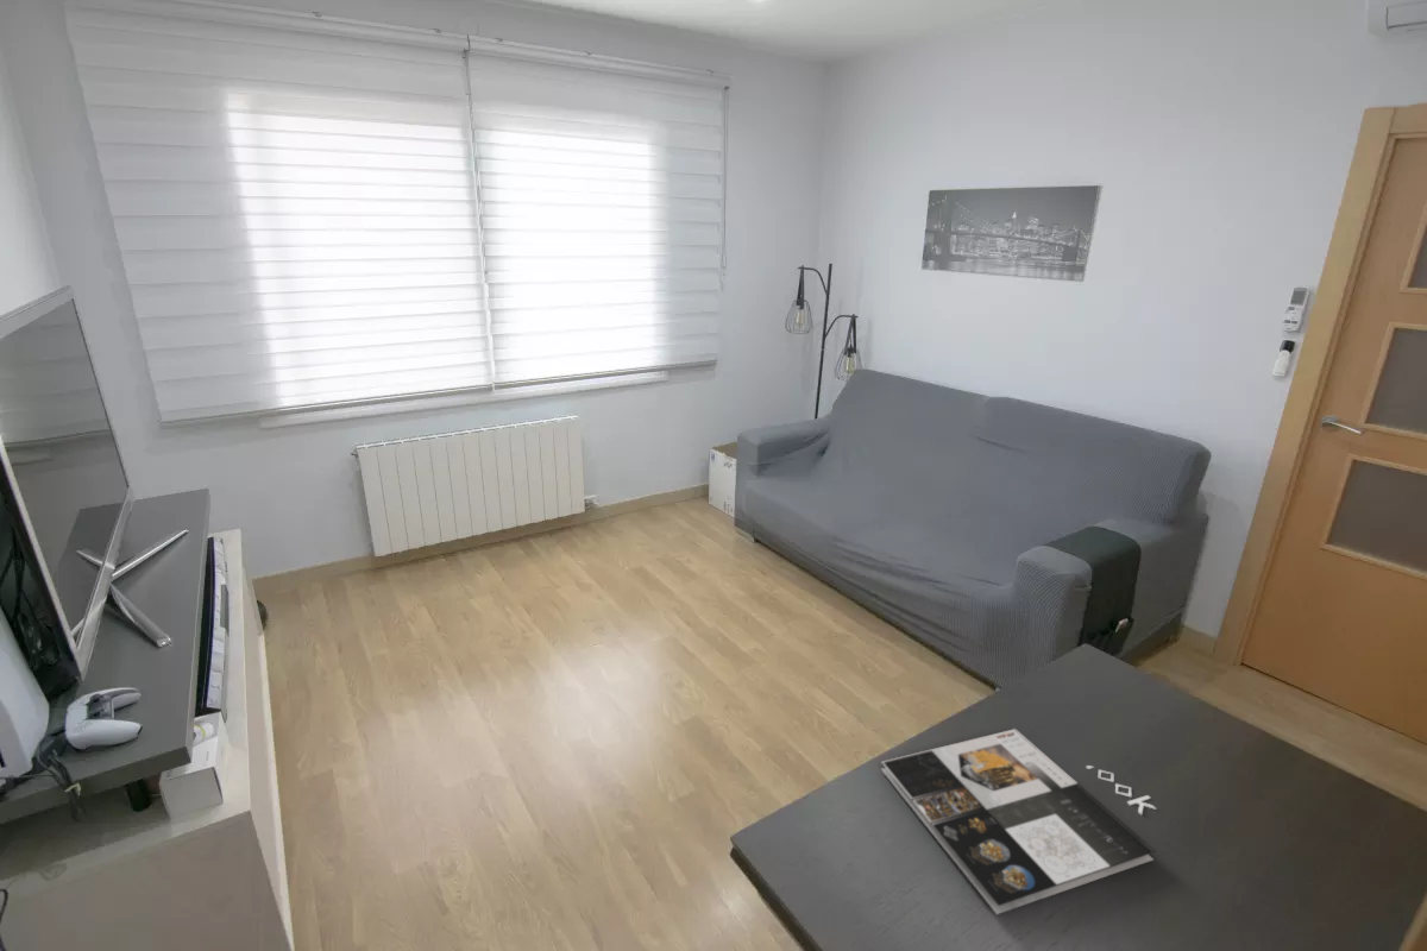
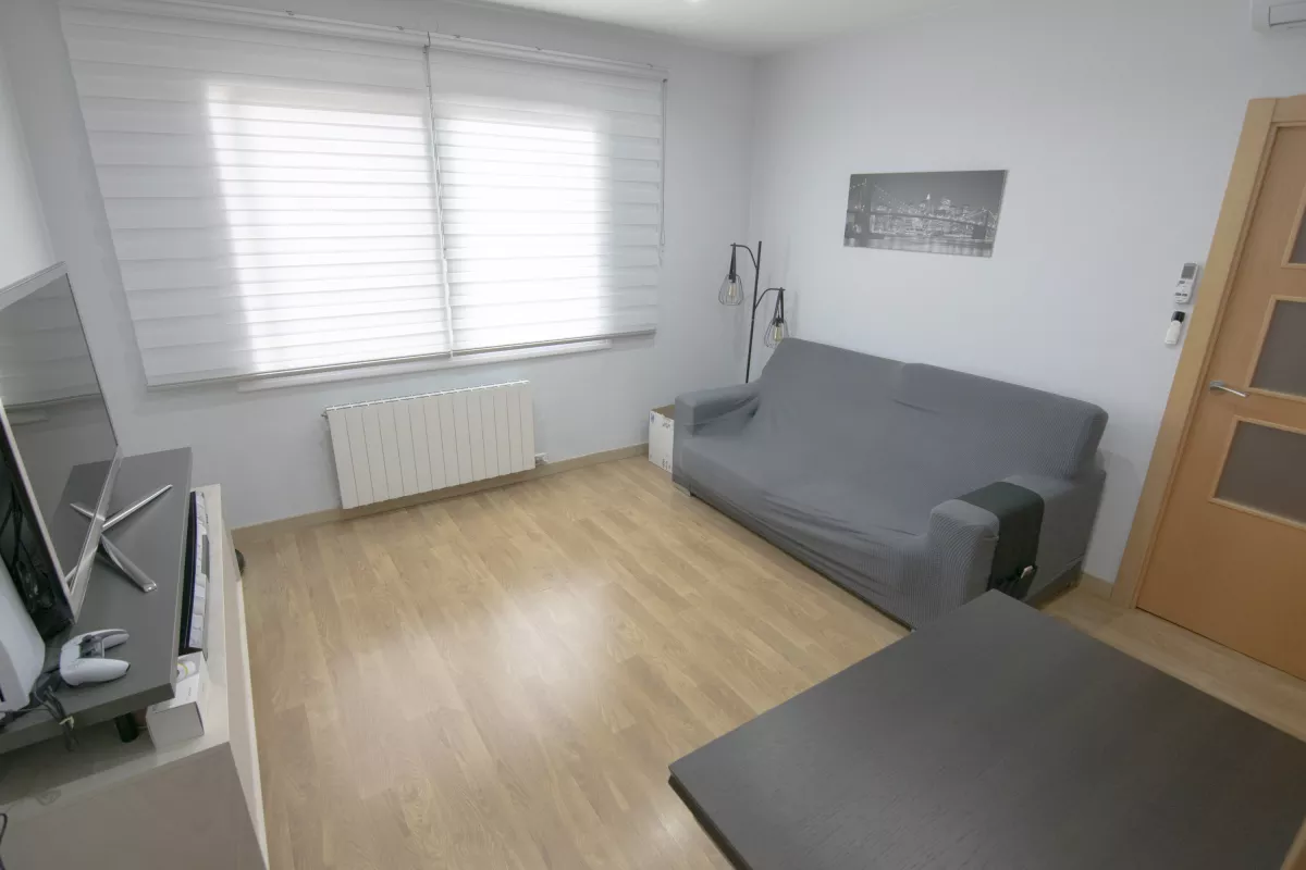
- magazine (1033, 799)
